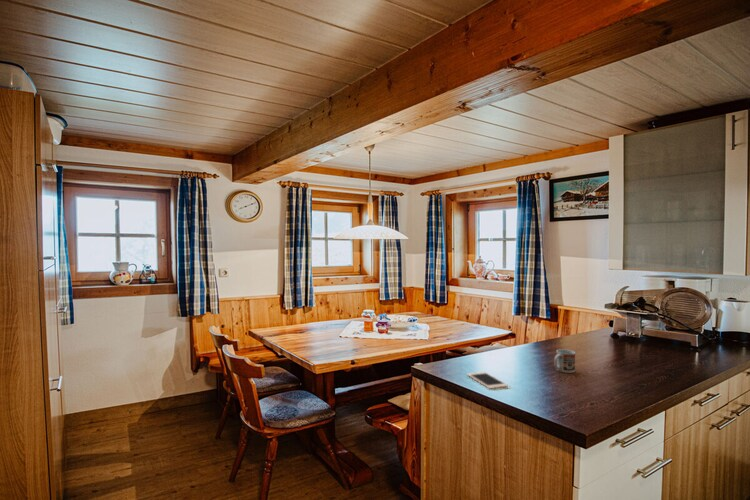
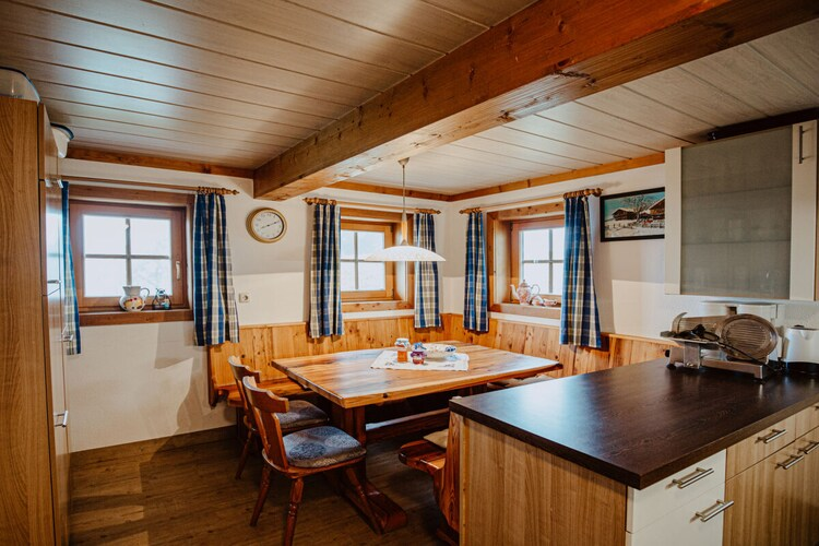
- cell phone (486, 379)
- cup (563, 361)
